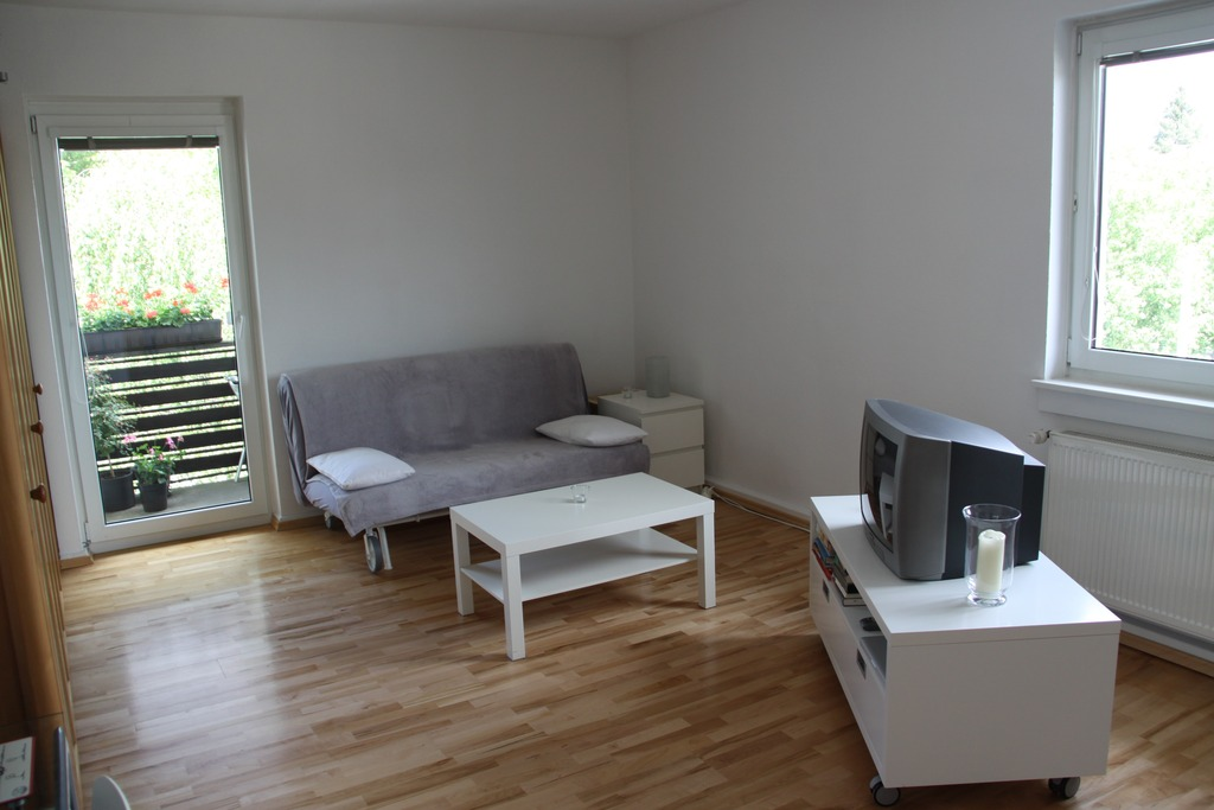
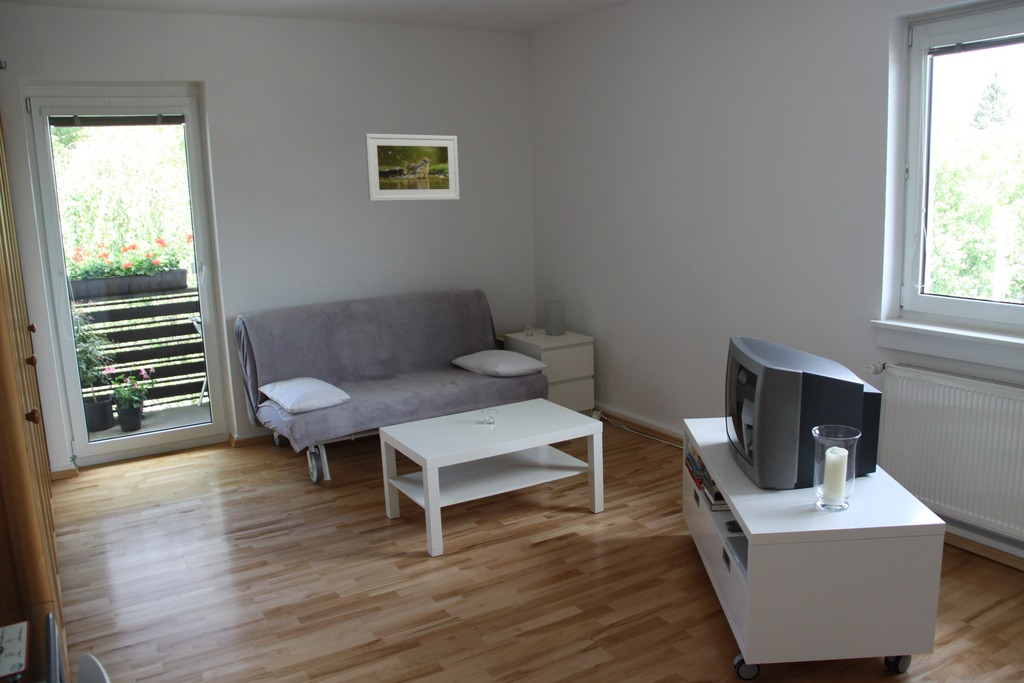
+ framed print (413, 167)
